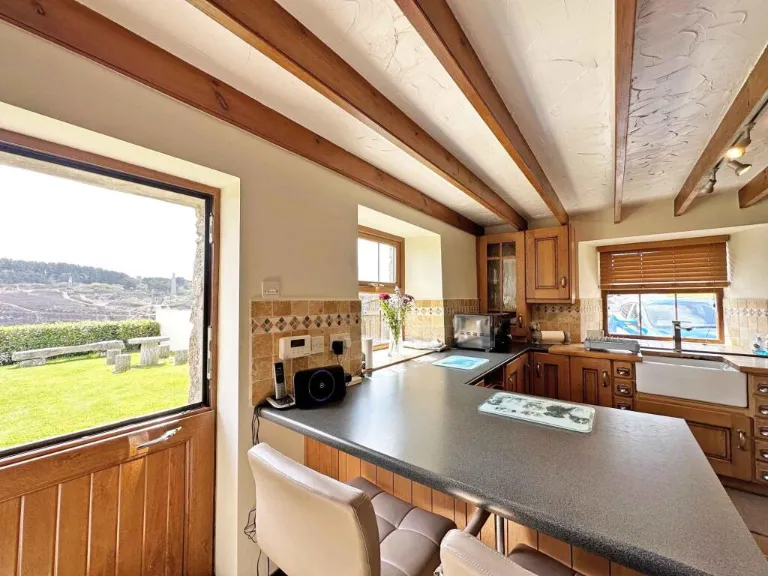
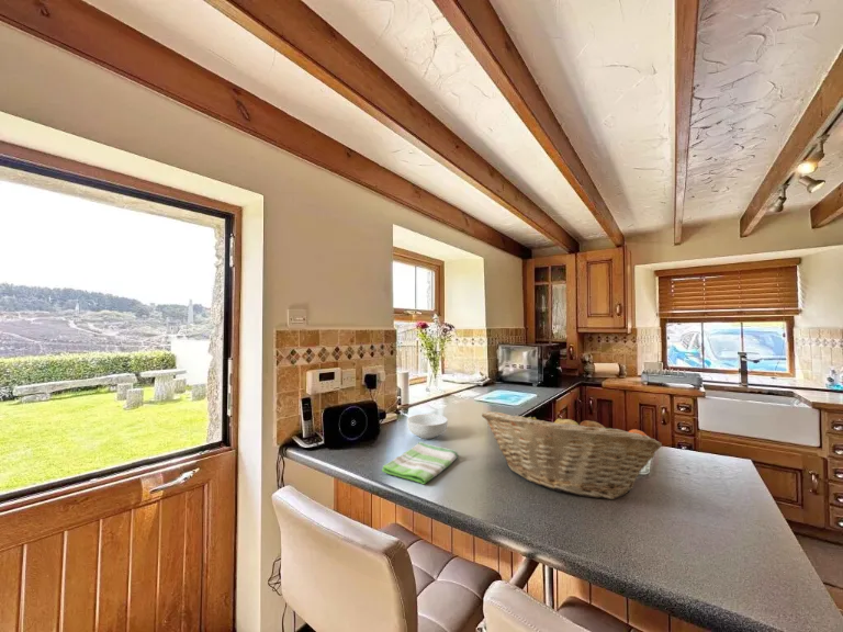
+ dish towel (422, 460)
+ fruit basket (561, 440)
+ cereal bowl (427, 427)
